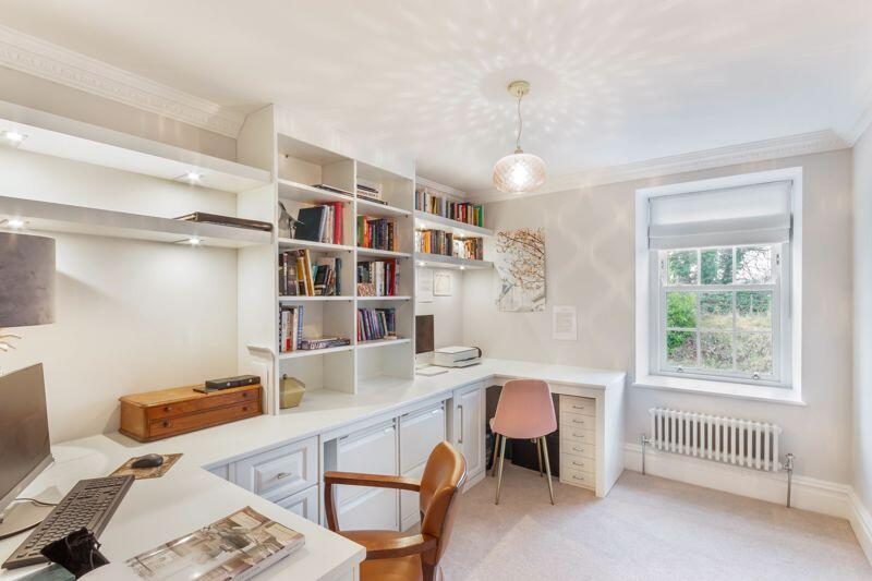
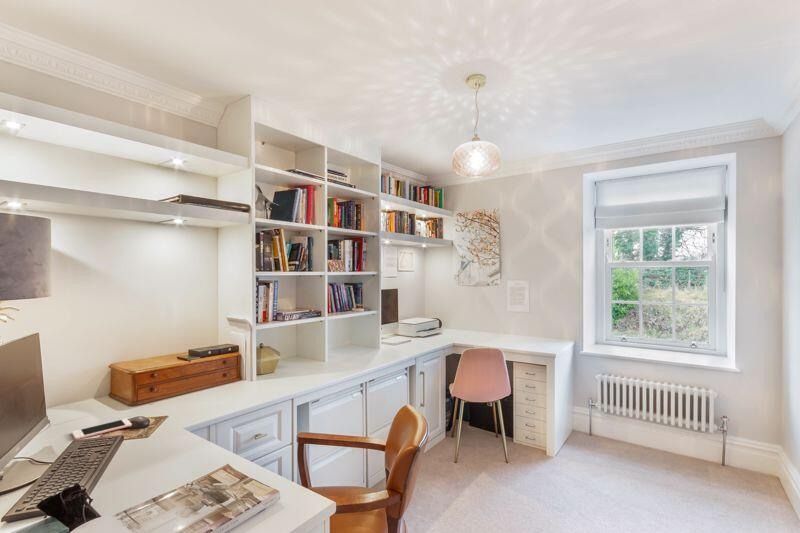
+ cell phone (102, 428)
